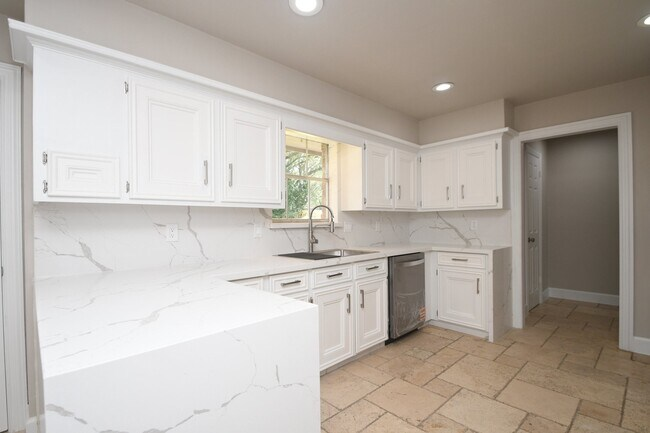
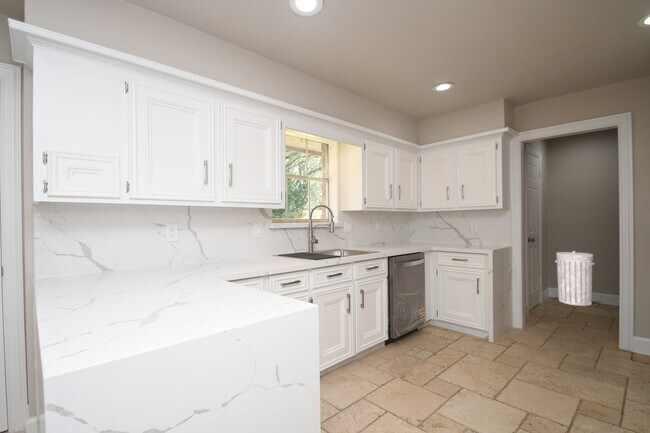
+ trash can (574, 276)
